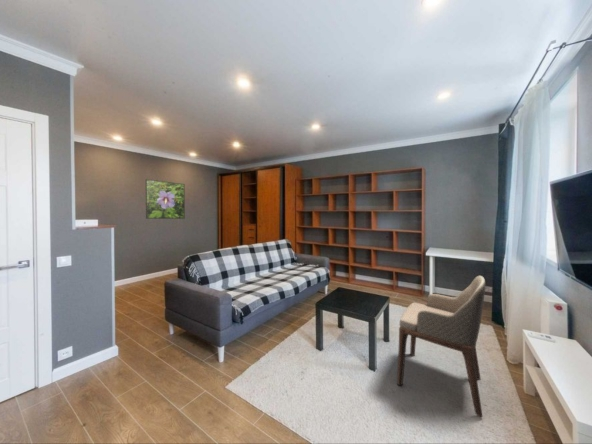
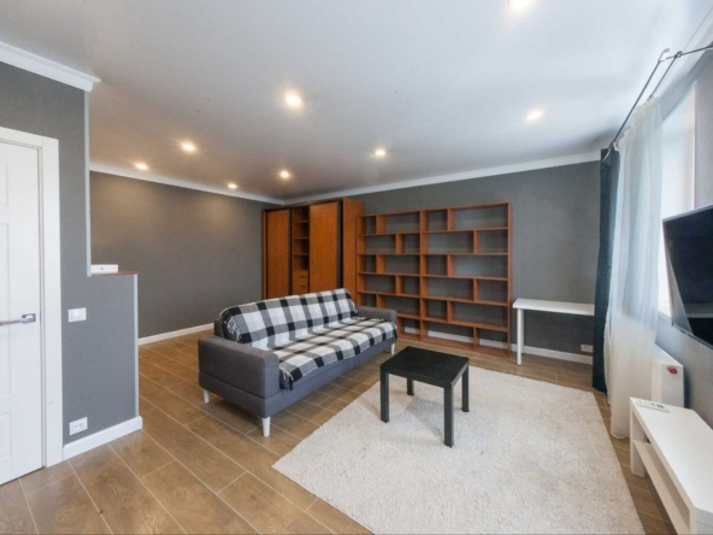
- armchair (438, 327)
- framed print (166, 200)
